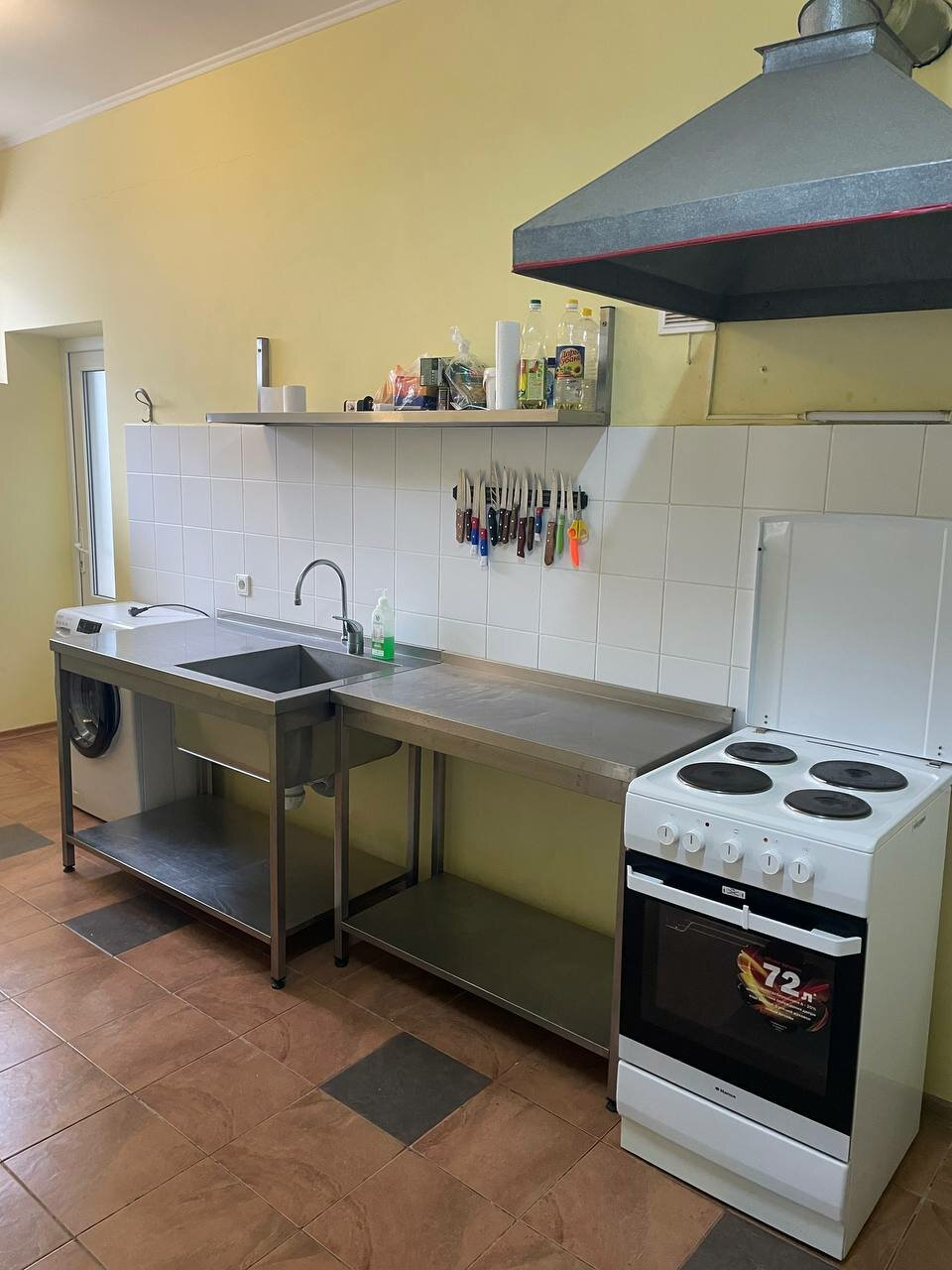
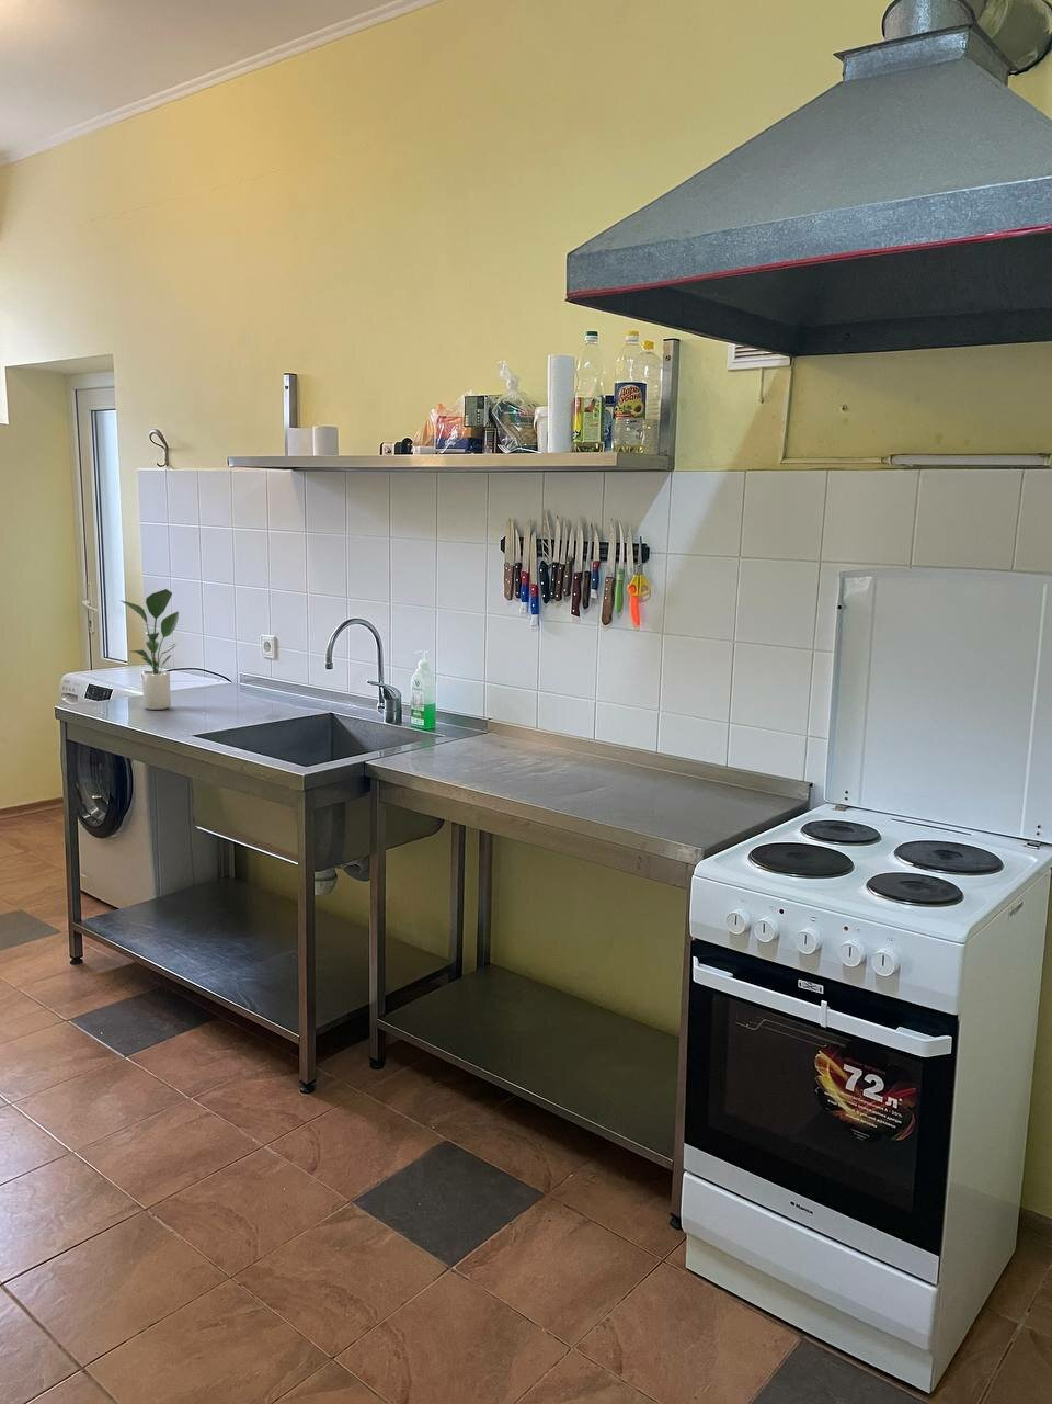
+ potted plant (157, 647)
